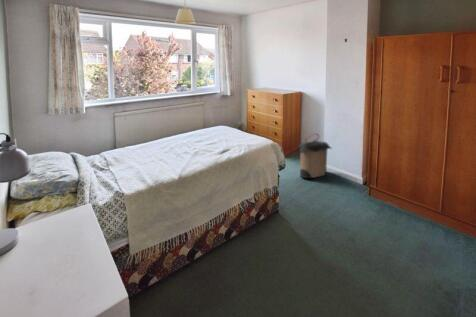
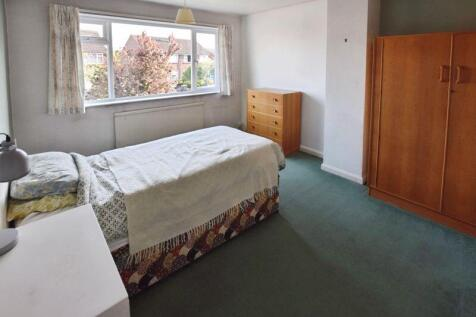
- laundry hamper (313, 154)
